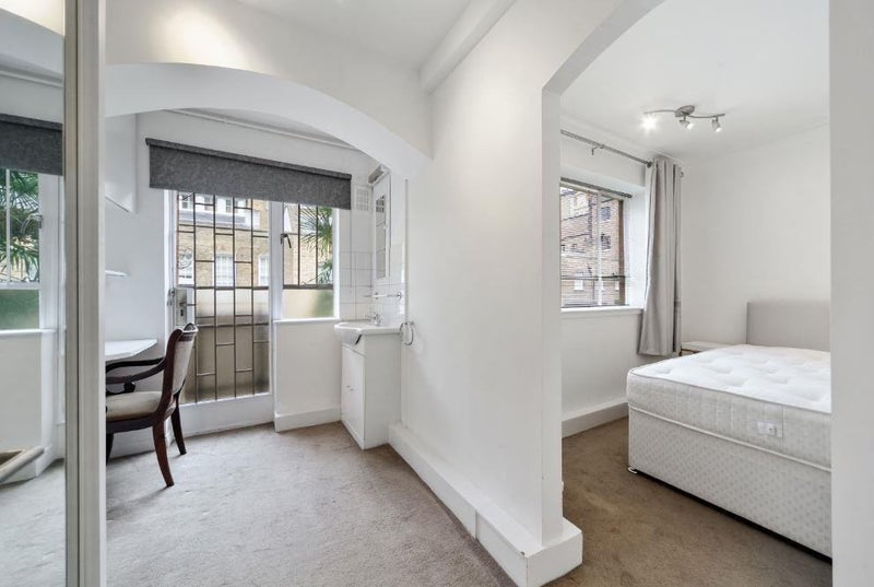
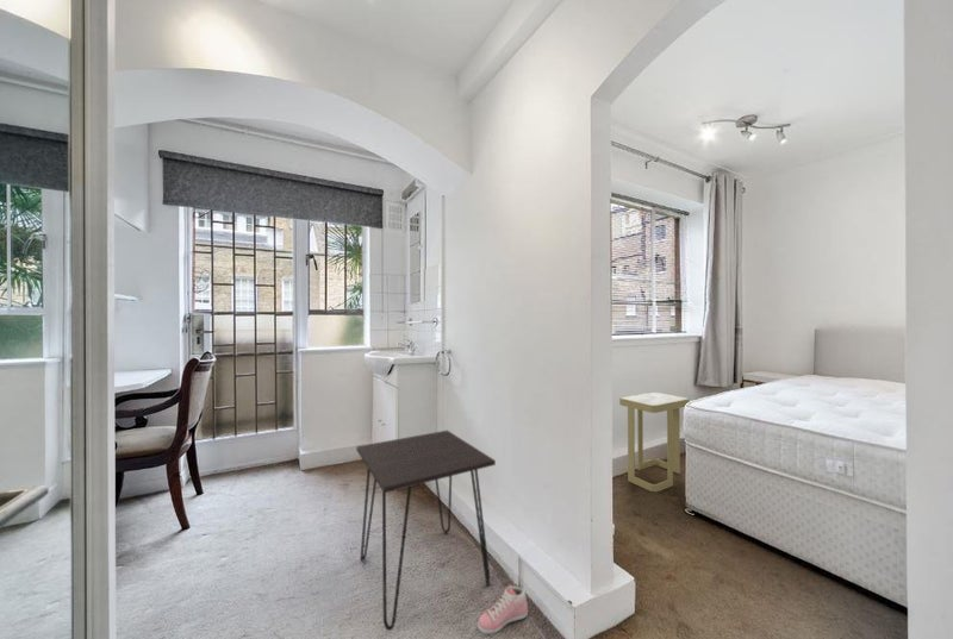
+ desk (407, 512)
+ sneaker (502, 606)
+ side table (642, 437)
